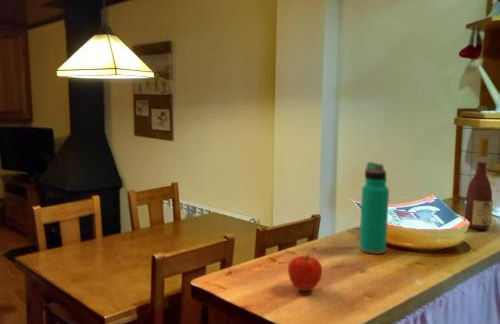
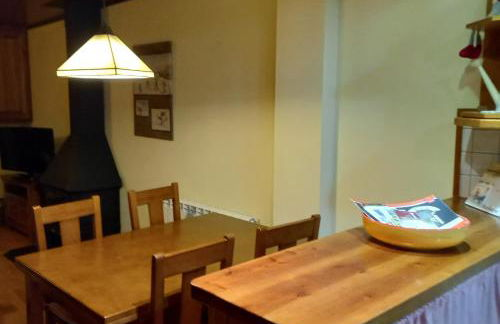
- fruit (304, 271)
- water bottle (374, 207)
- wine bottle (480, 183)
